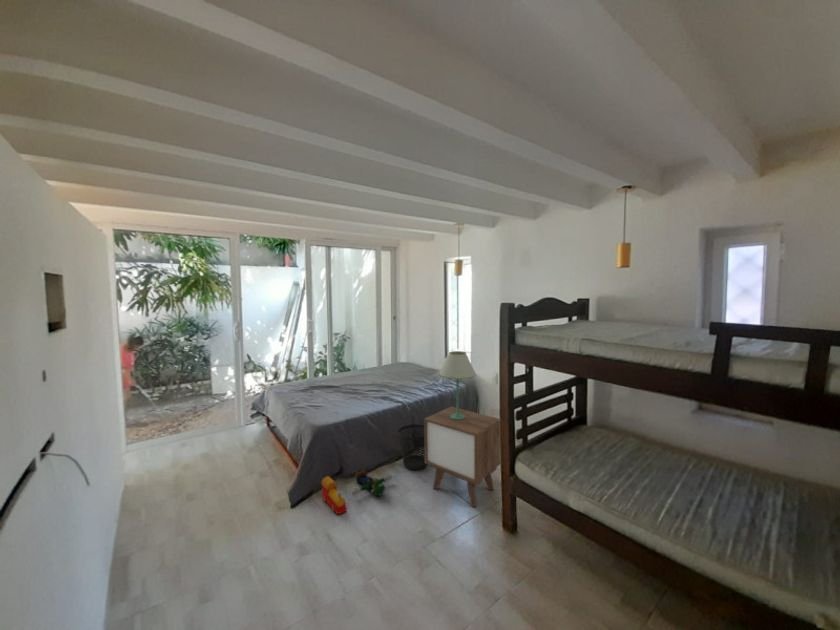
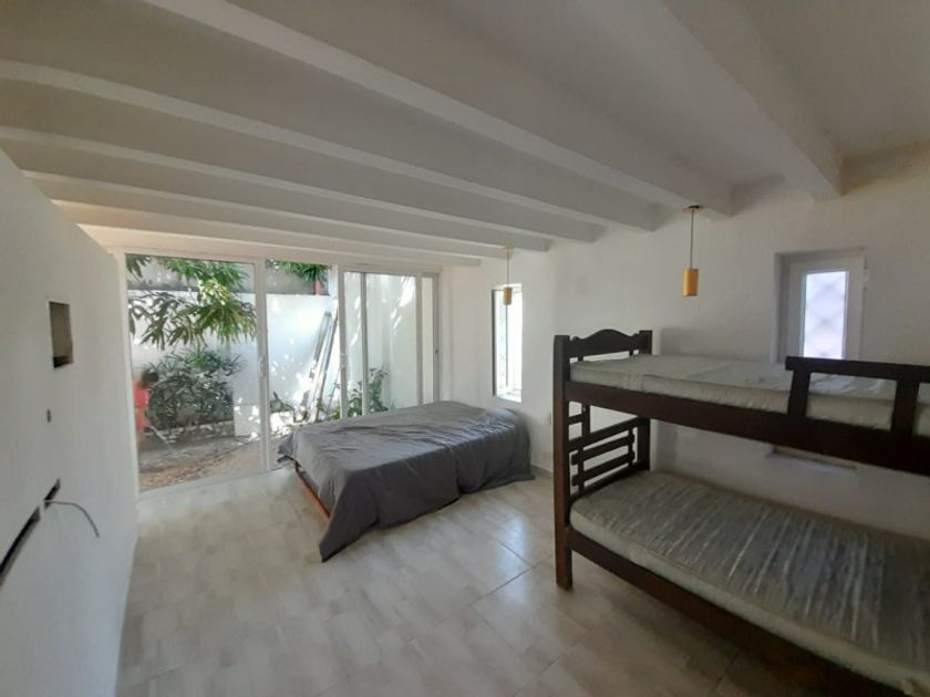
- wastebasket (415, 447)
- table lamp (457, 384)
- toy train (334, 494)
- nightstand (463, 453)
- plush toy (370, 481)
